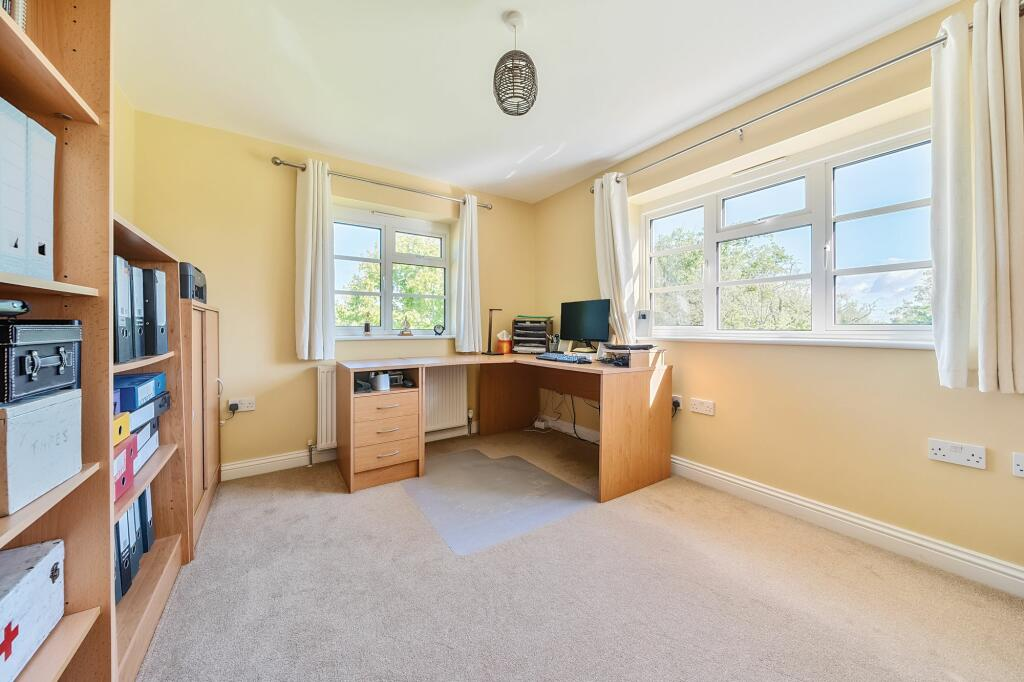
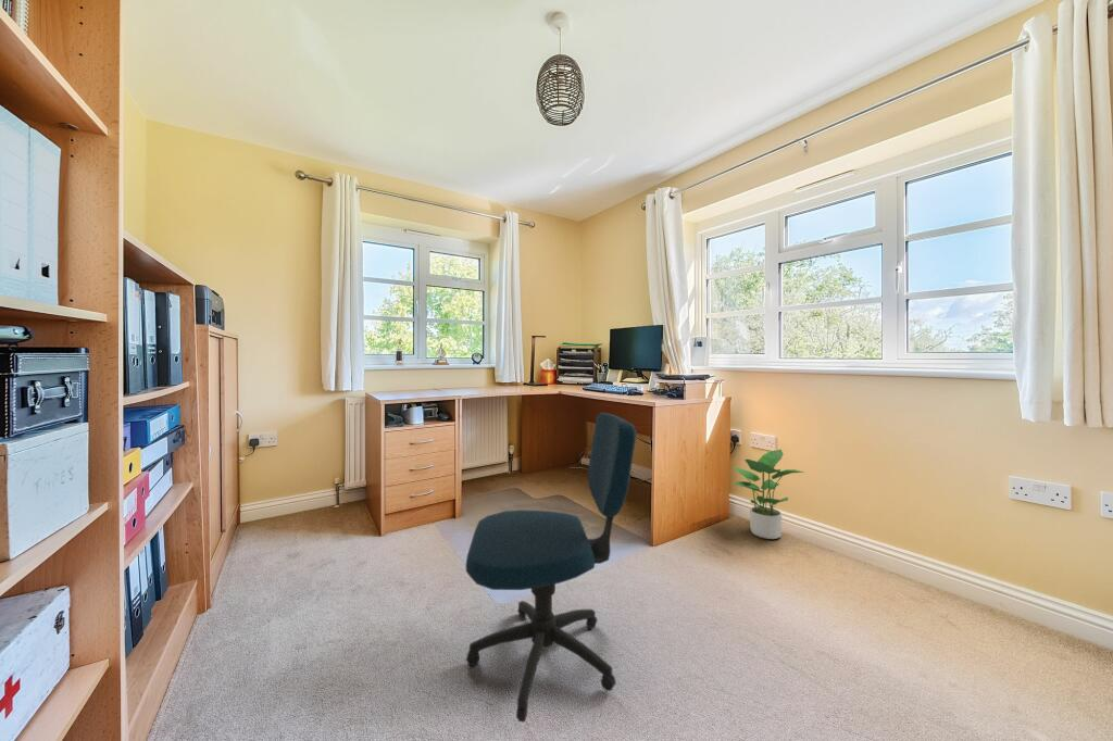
+ potted plant (760, 491)
+ office chair (546, 538)
